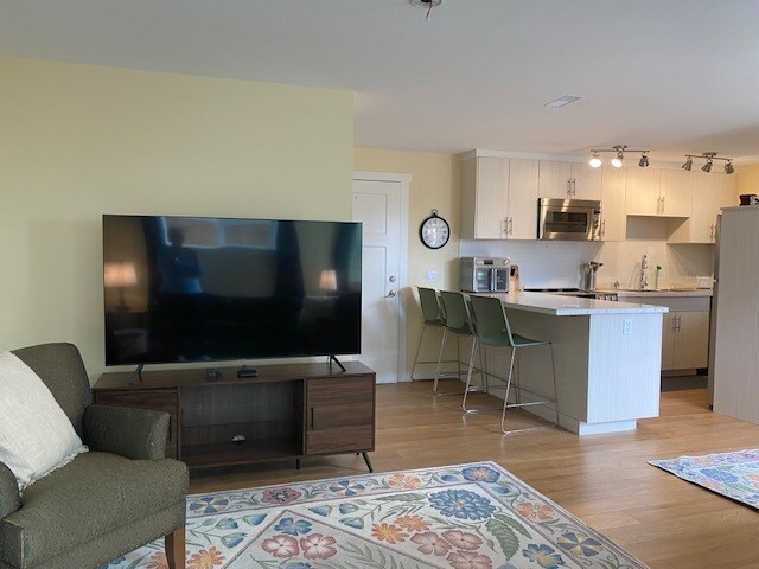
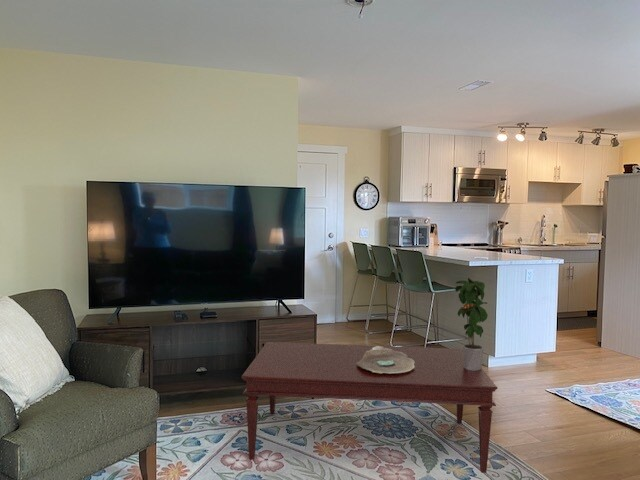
+ decorative bowl (385, 359)
+ potted plant (471, 323)
+ coffee table (365, 399)
